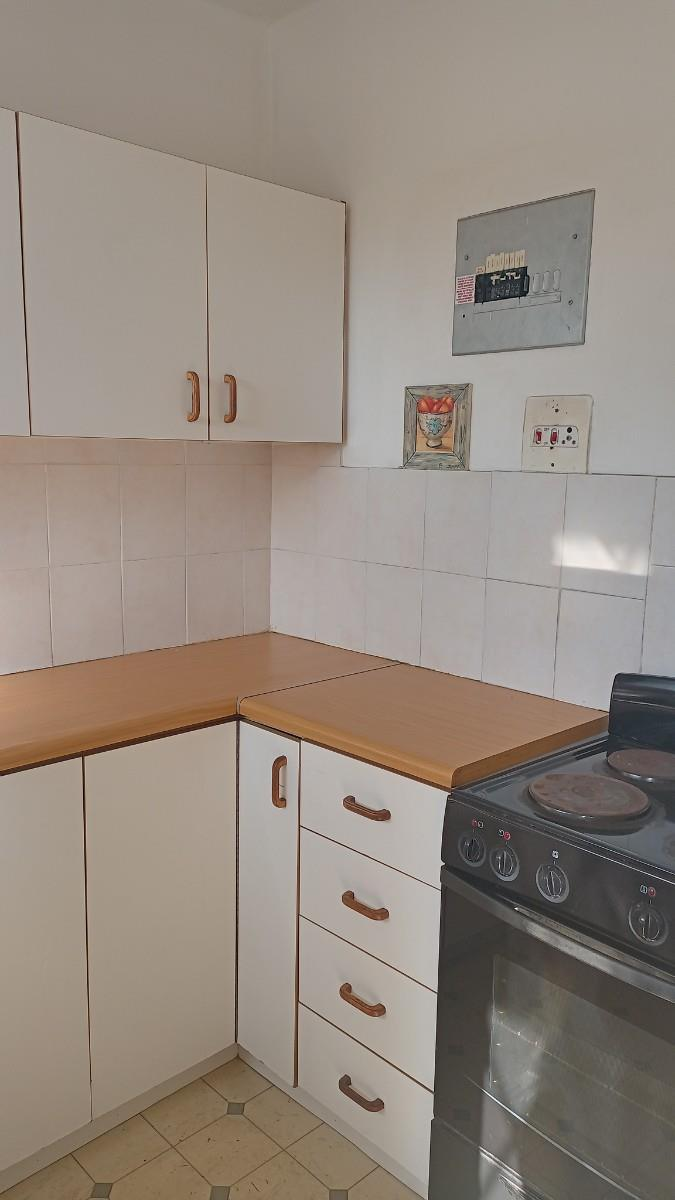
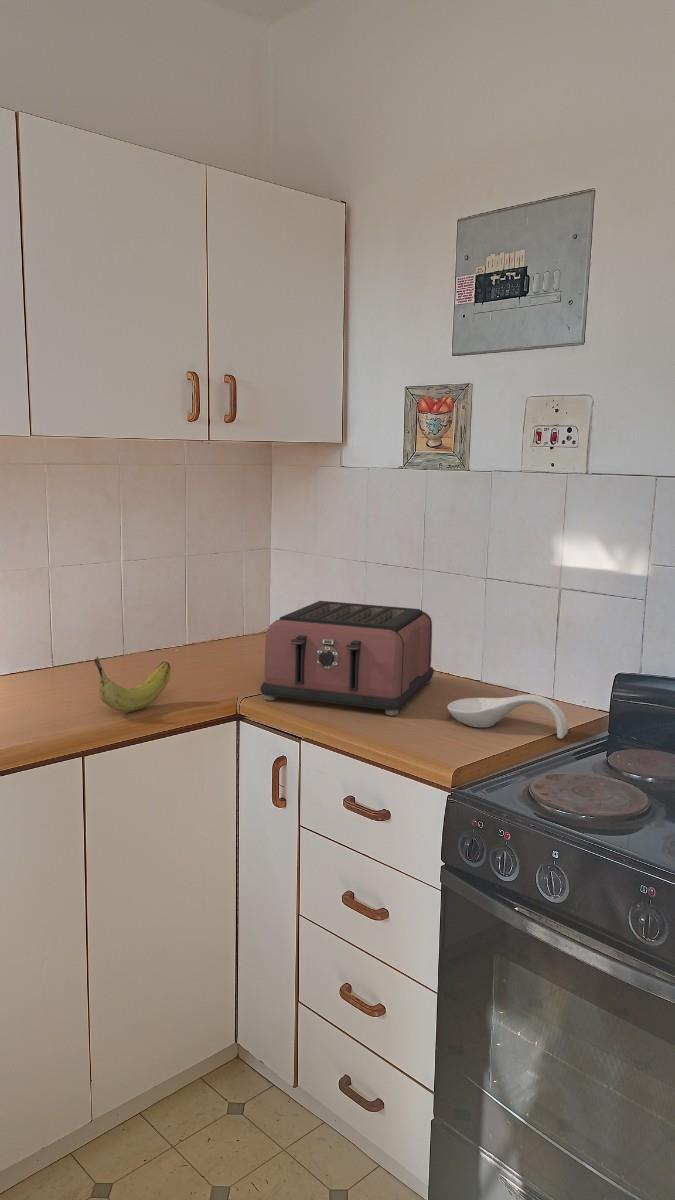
+ fruit (137, 686)
+ toaster (349, 653)
+ spoon rest (506, 710)
